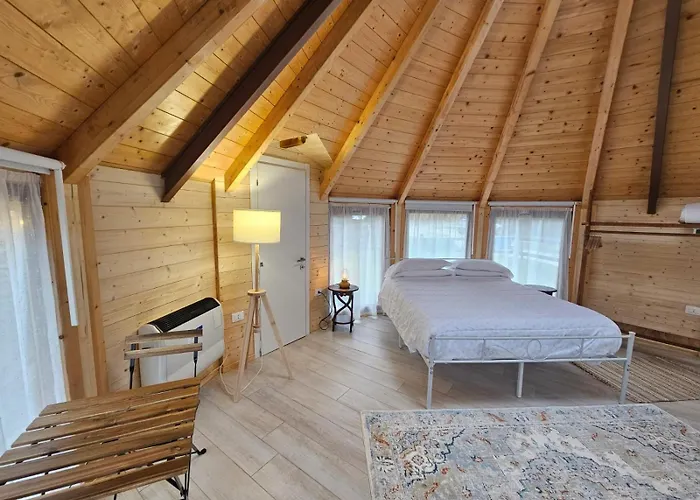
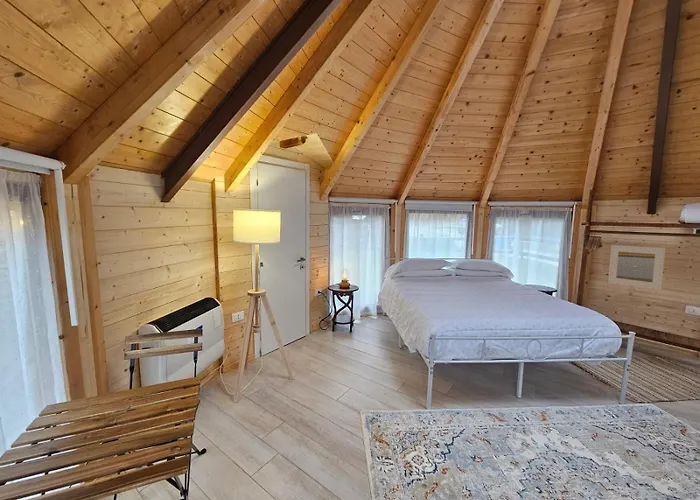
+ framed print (635, 266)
